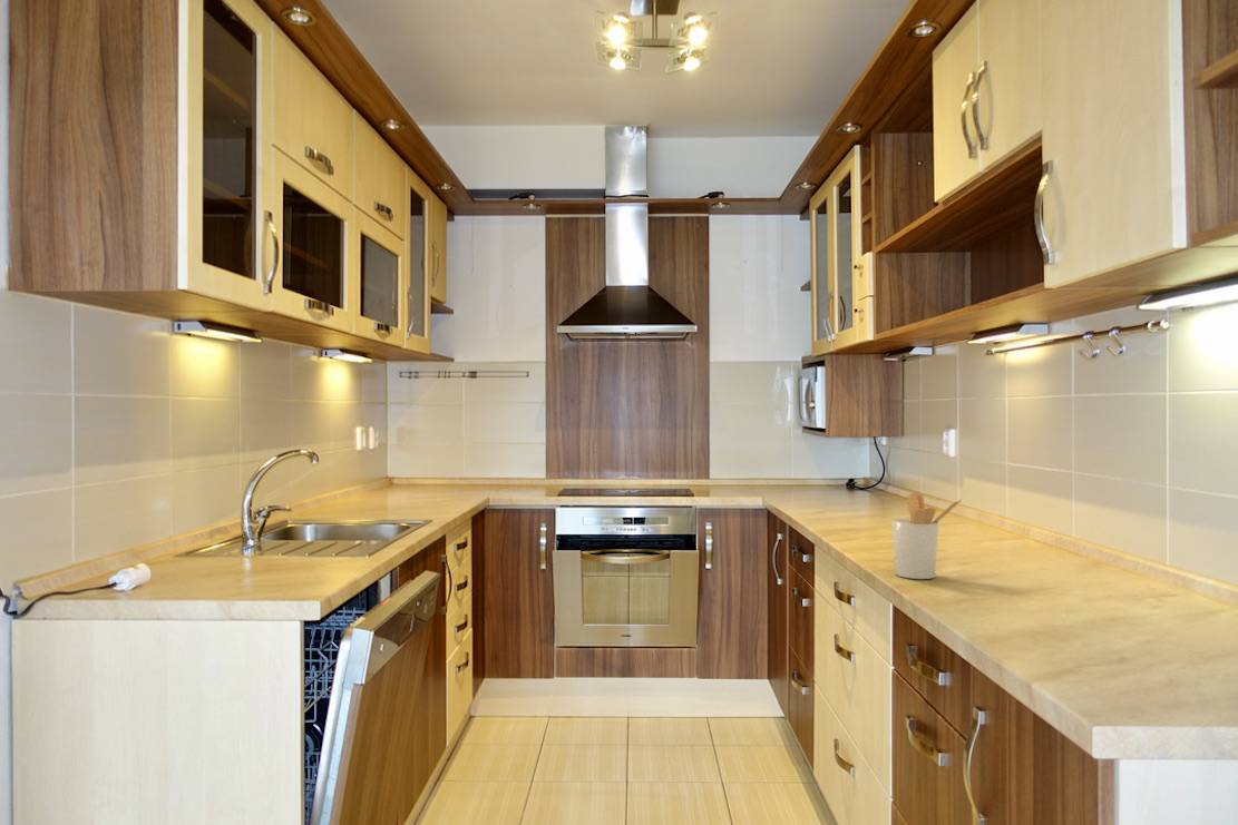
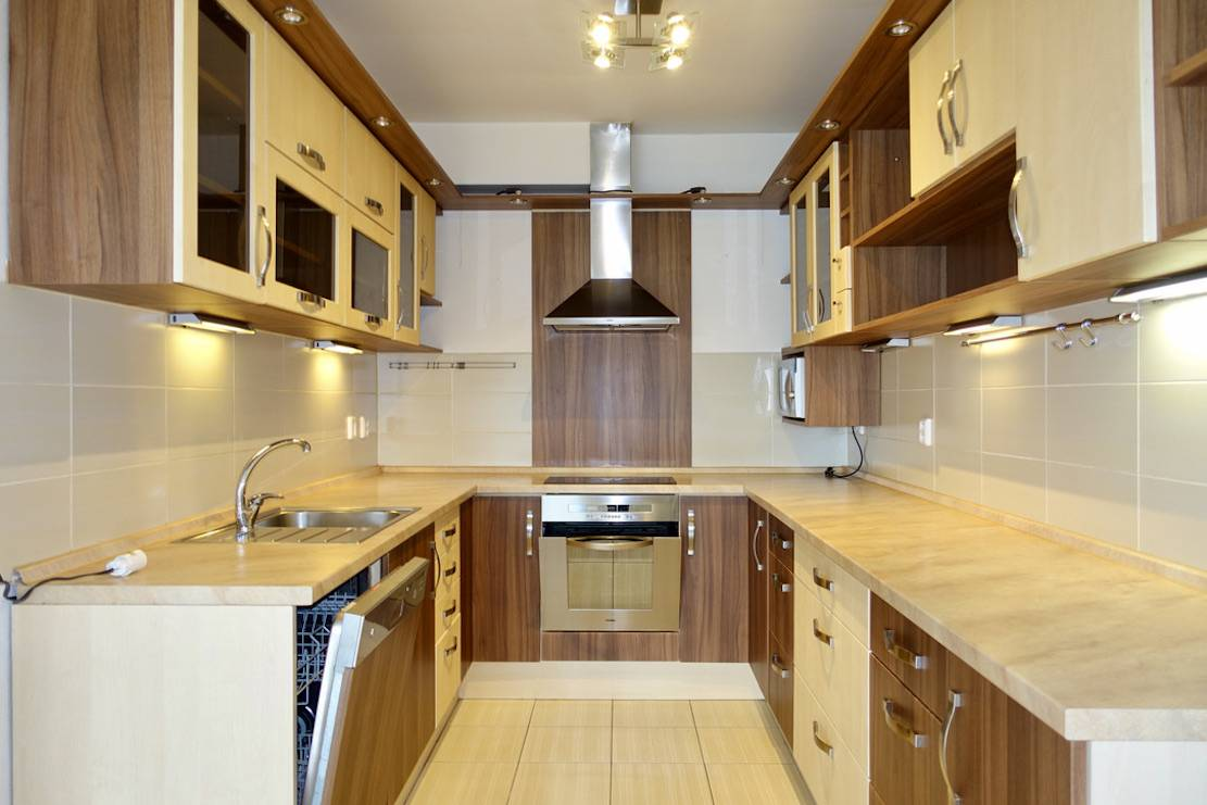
- utensil holder (927, 534)
